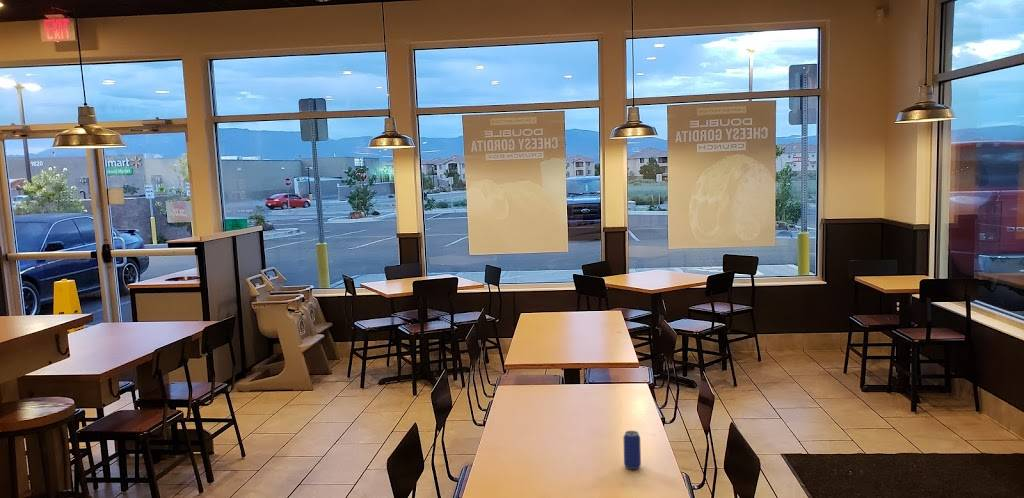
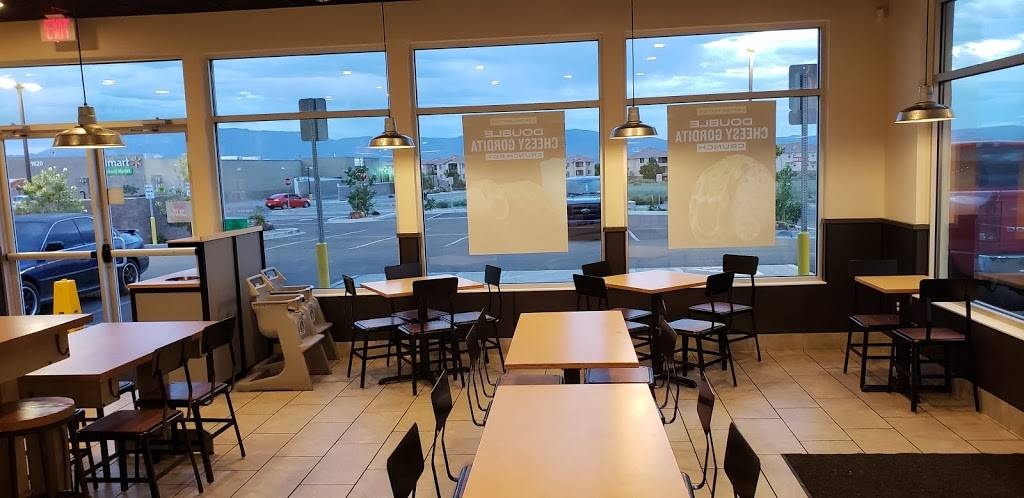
- beverage can (632, 449)
